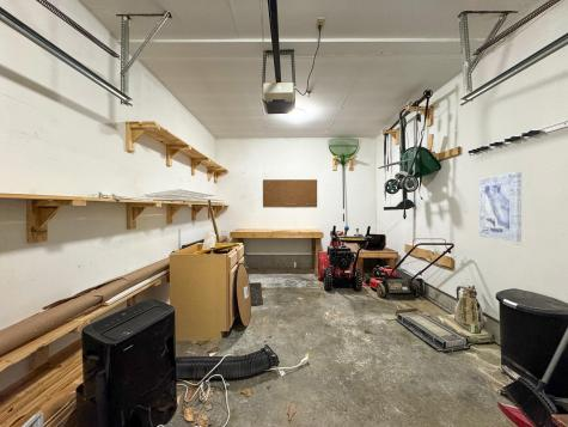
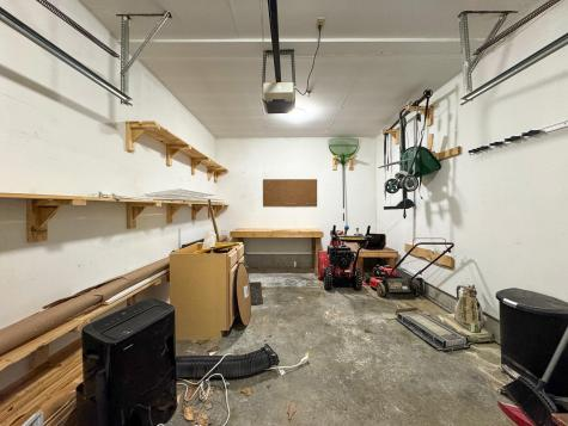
- wall art (497, 207)
